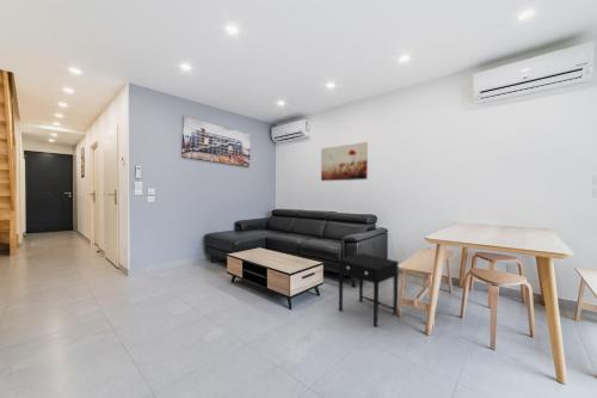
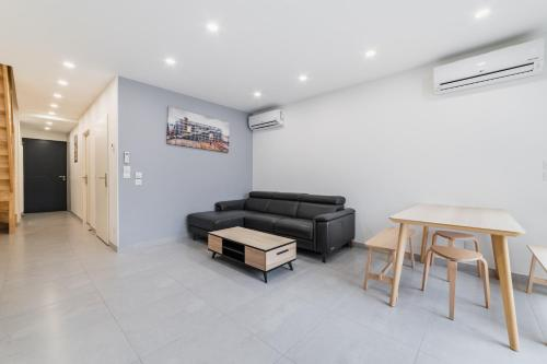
- side table (368, 281)
- wall art (343, 163)
